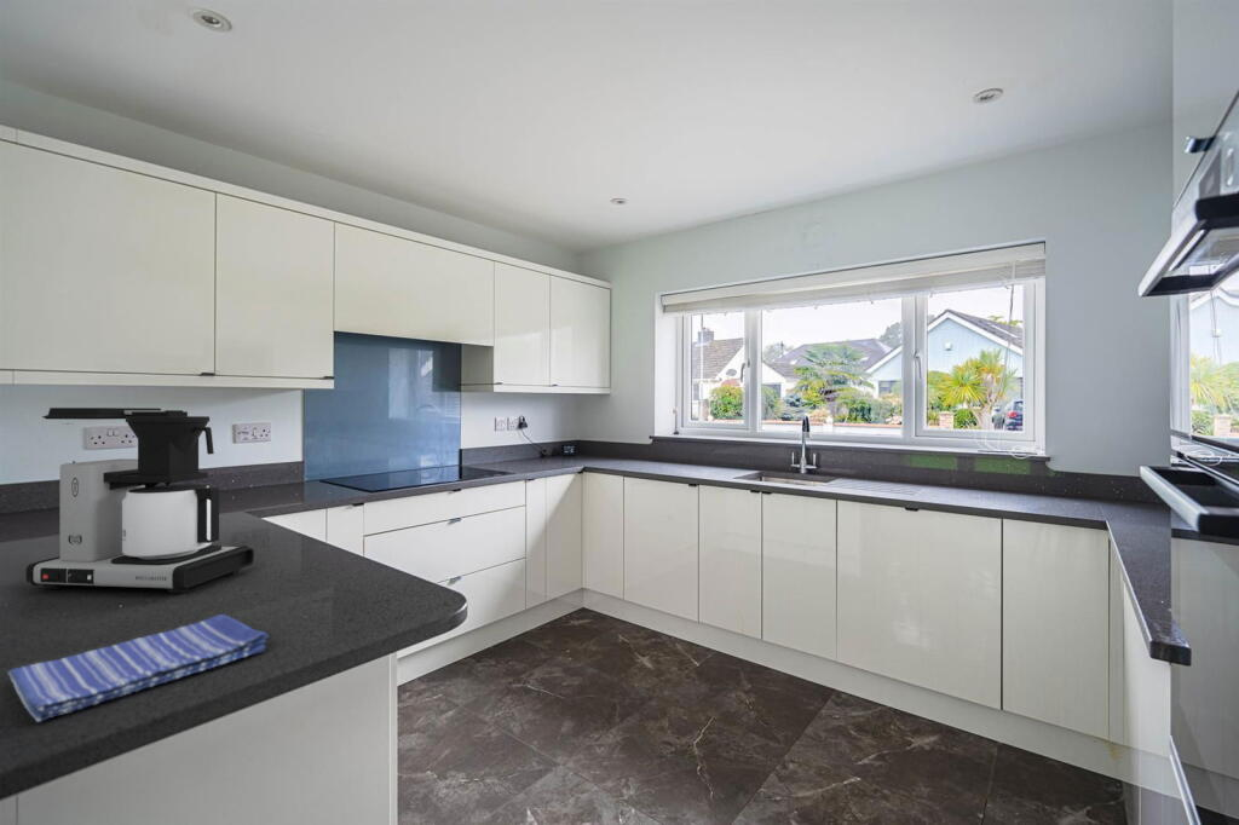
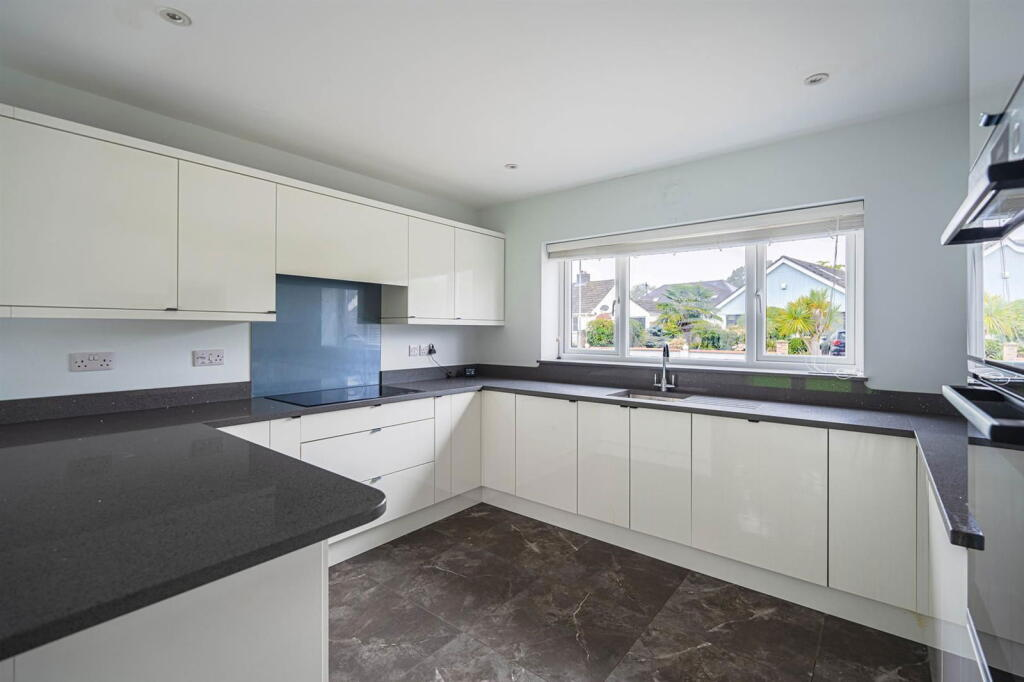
- dish towel (148, 654)
- coffee maker (146, 494)
